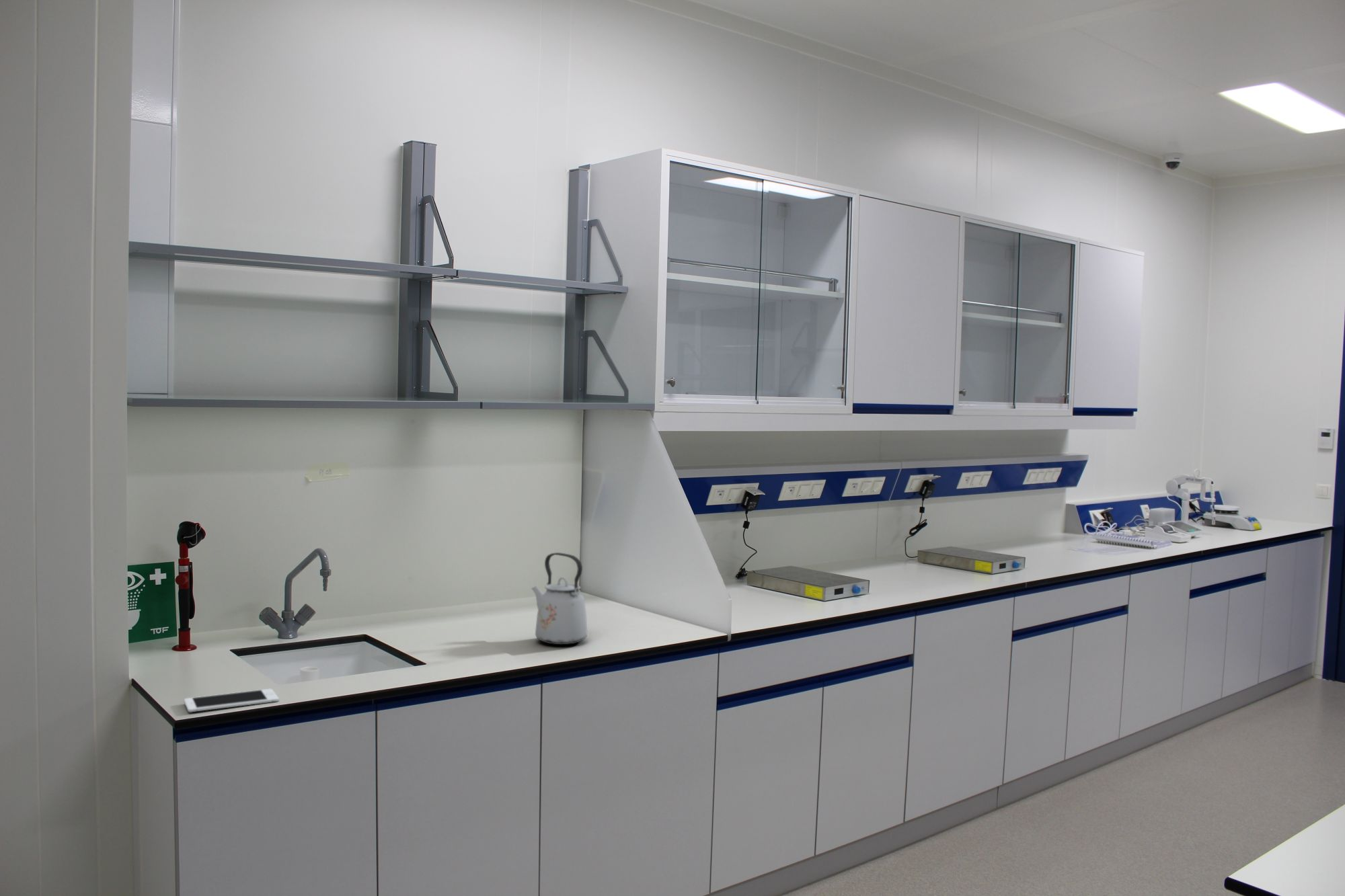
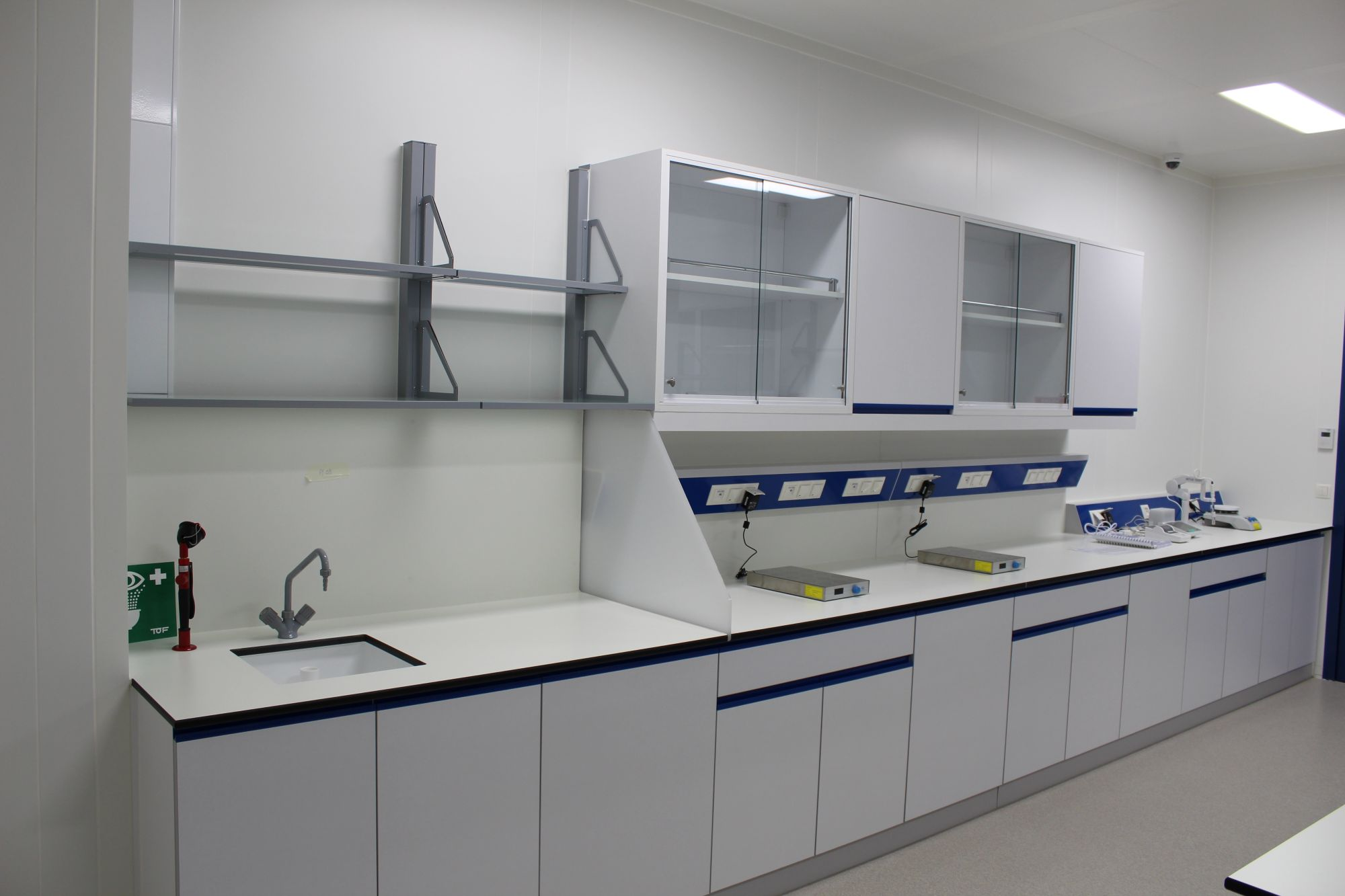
- kettle (555, 596)
- cell phone (231, 700)
